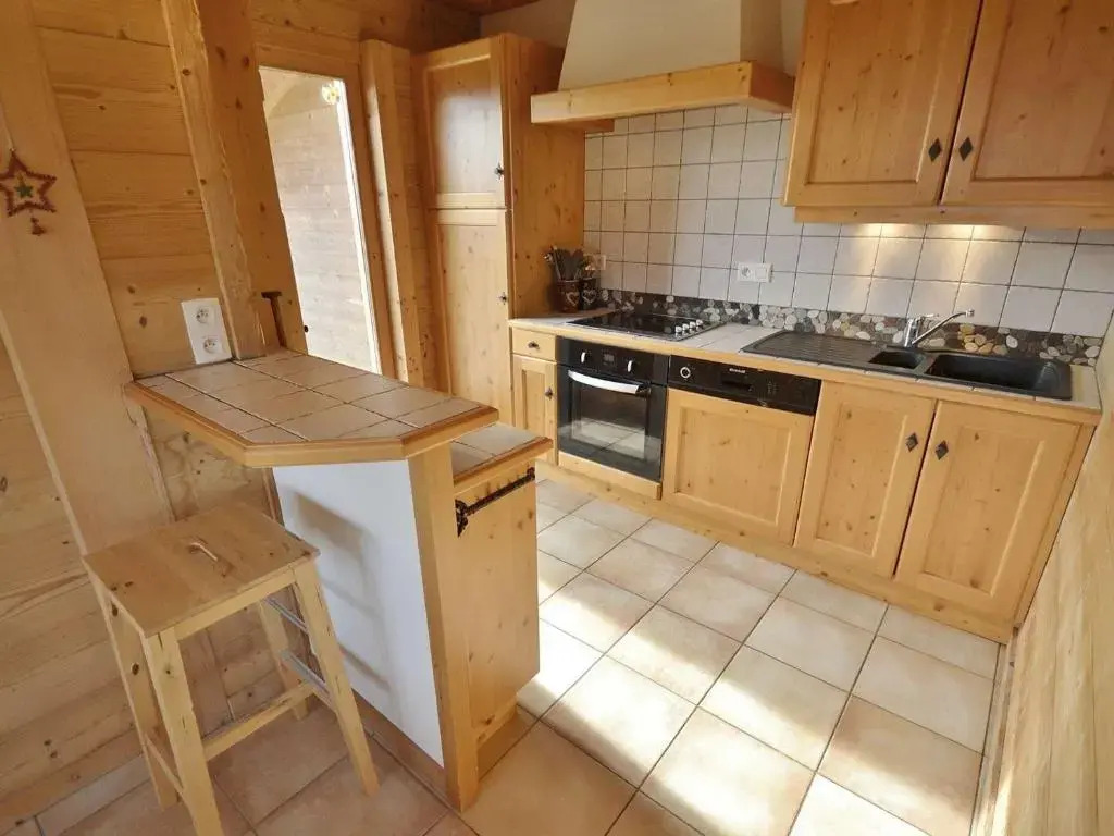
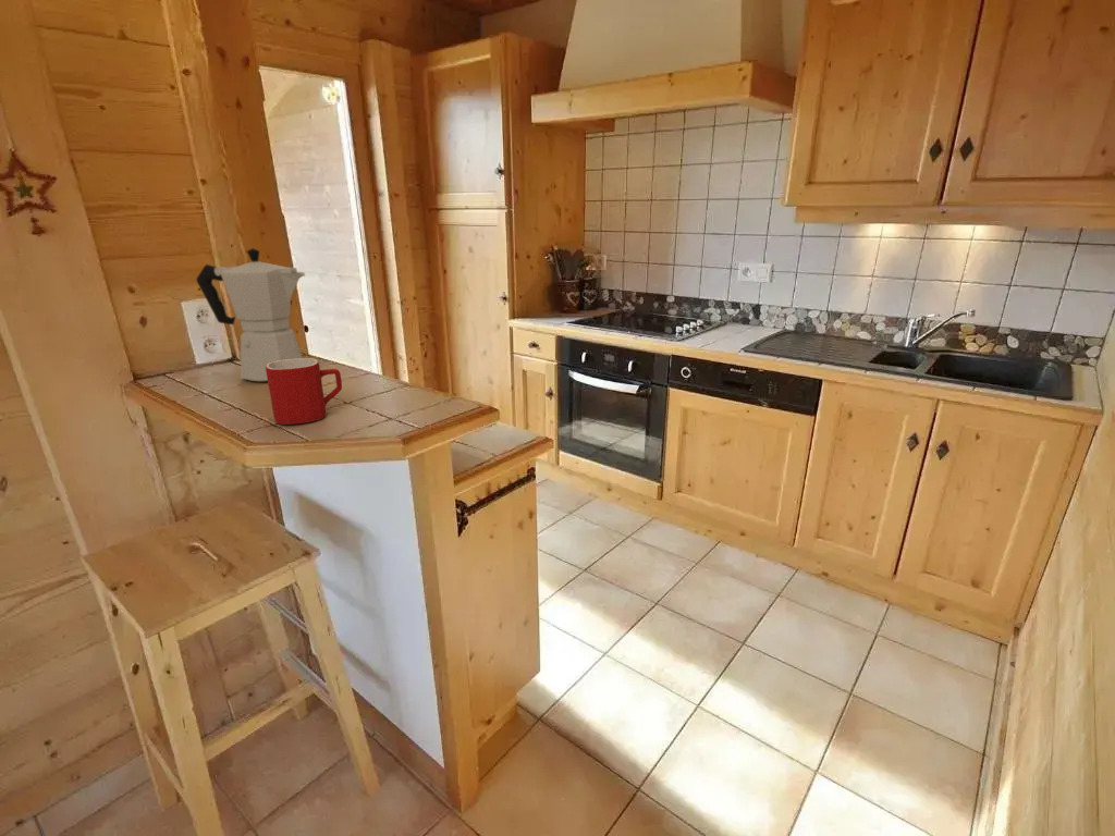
+ moka pot (257, 314)
+ mug (306, 389)
